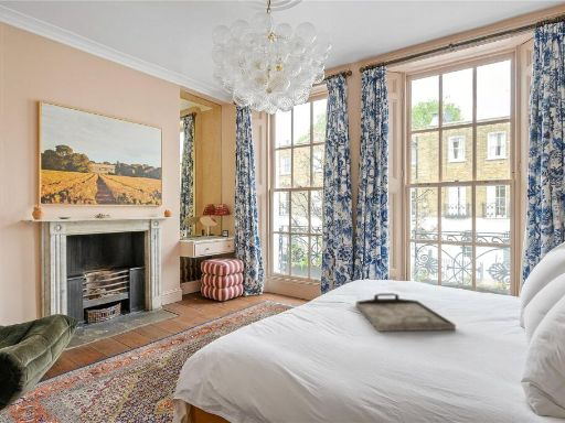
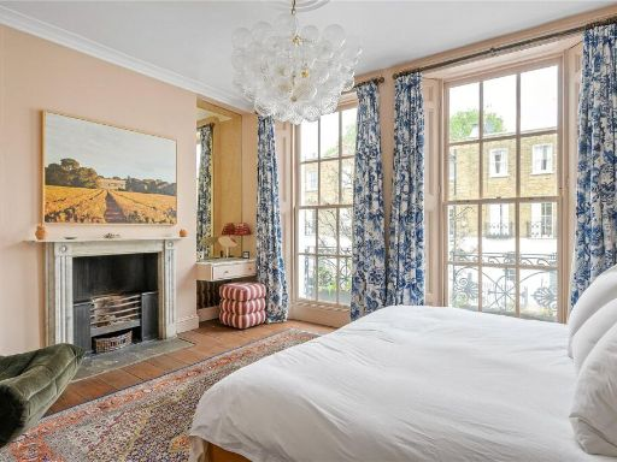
- serving tray (399, 310)
